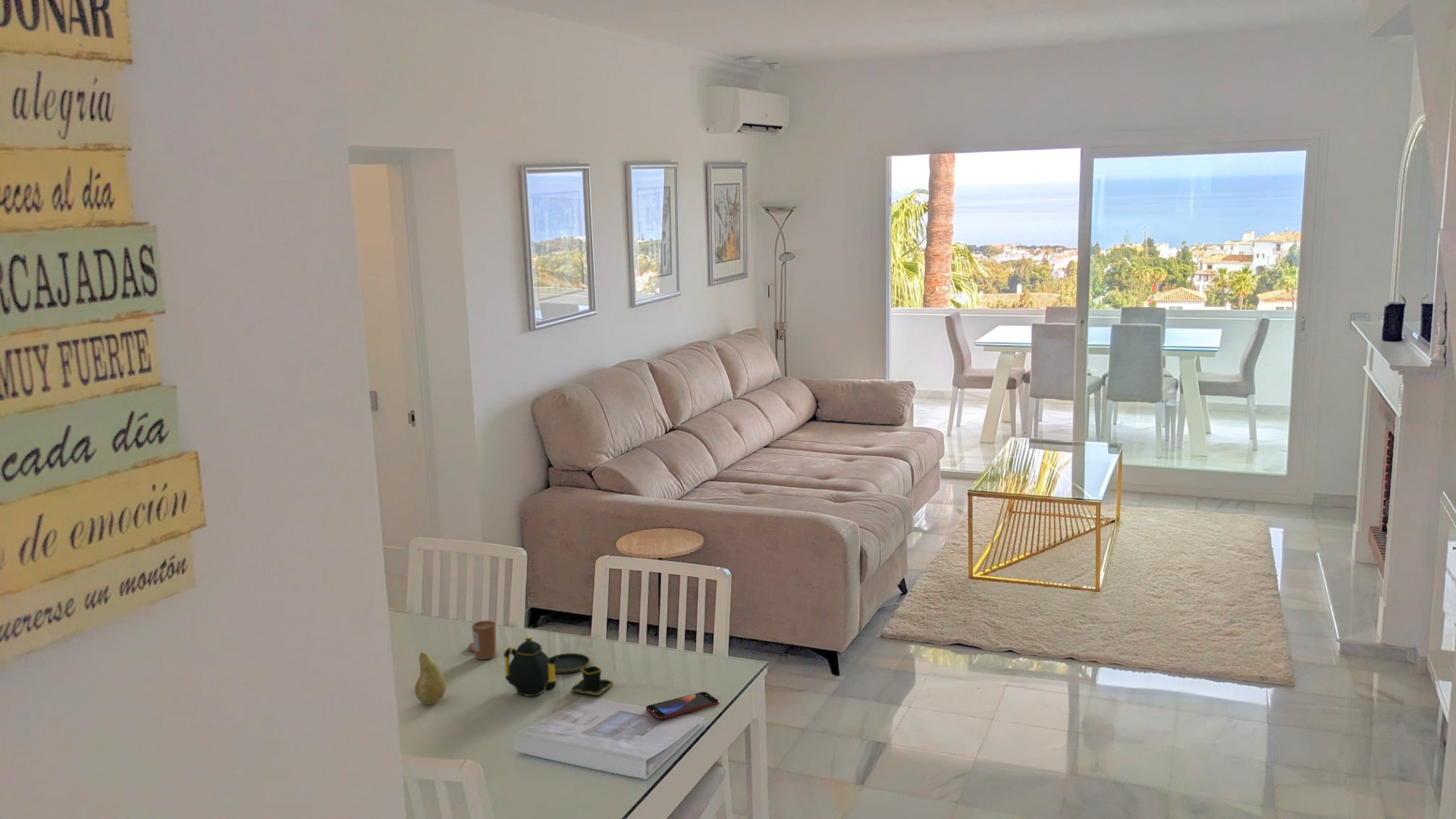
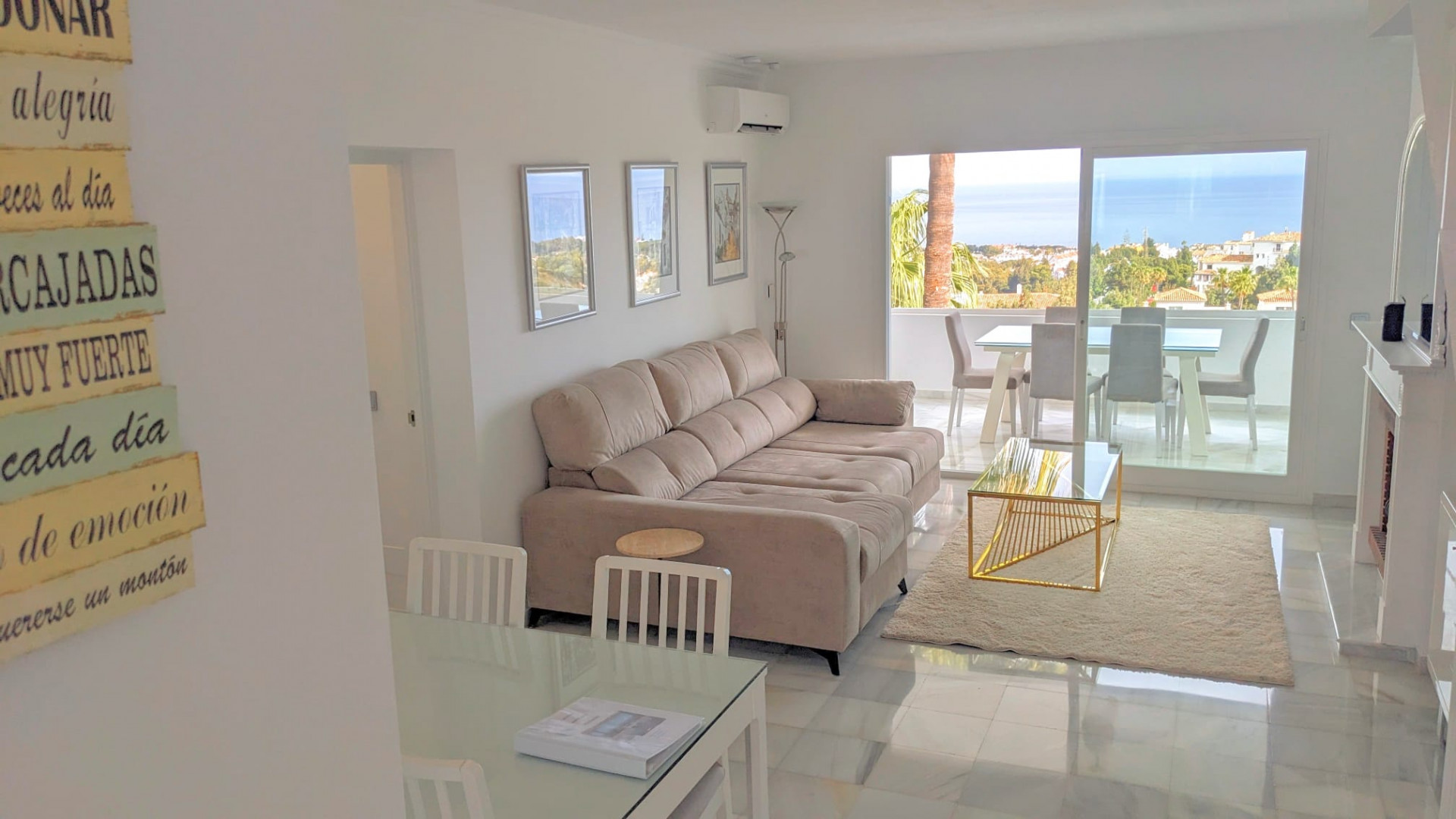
- candle (482, 636)
- fruit (429, 676)
- smartphone (682, 704)
- teapot (567, 653)
